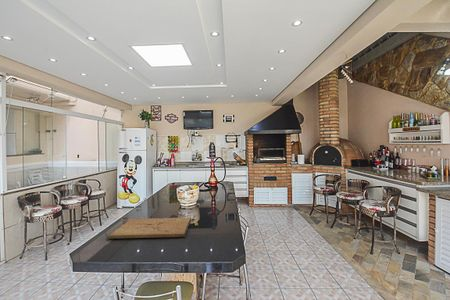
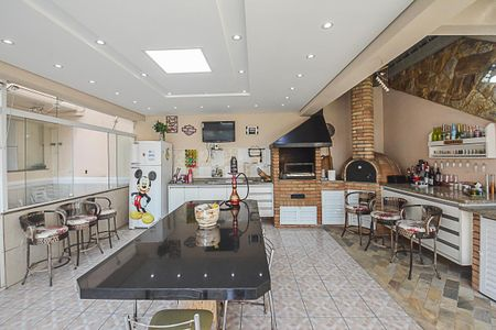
- cutting board (154, 226)
